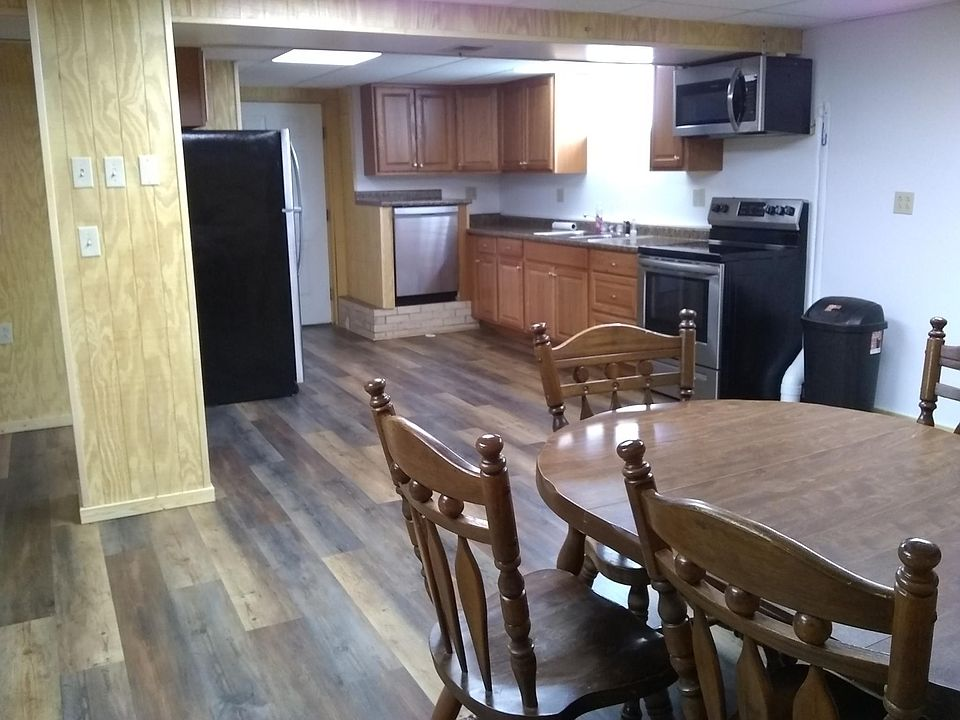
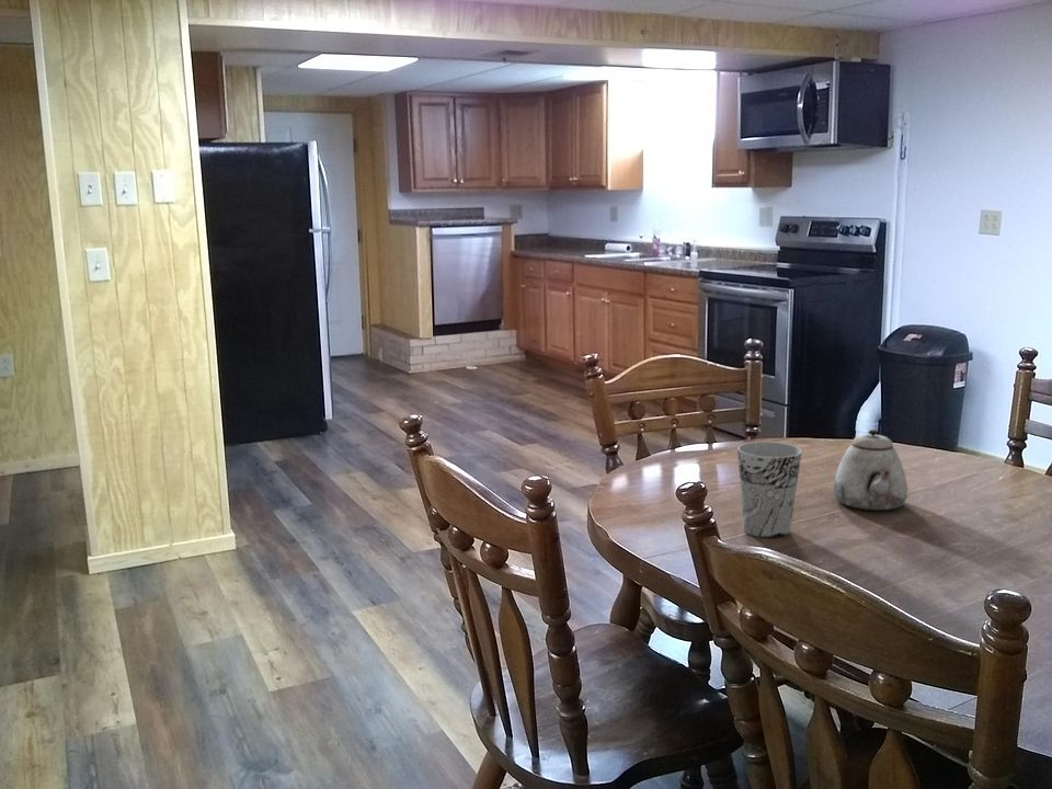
+ cup (767, 490)
+ teapot (872, 468)
